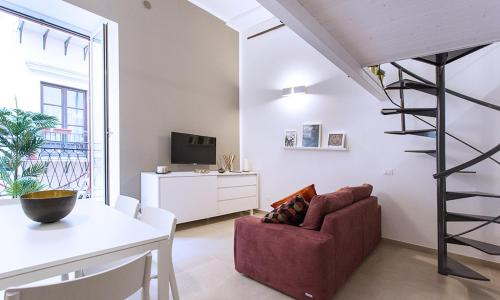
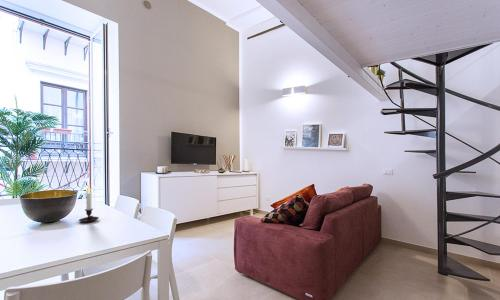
+ candle (89, 202)
